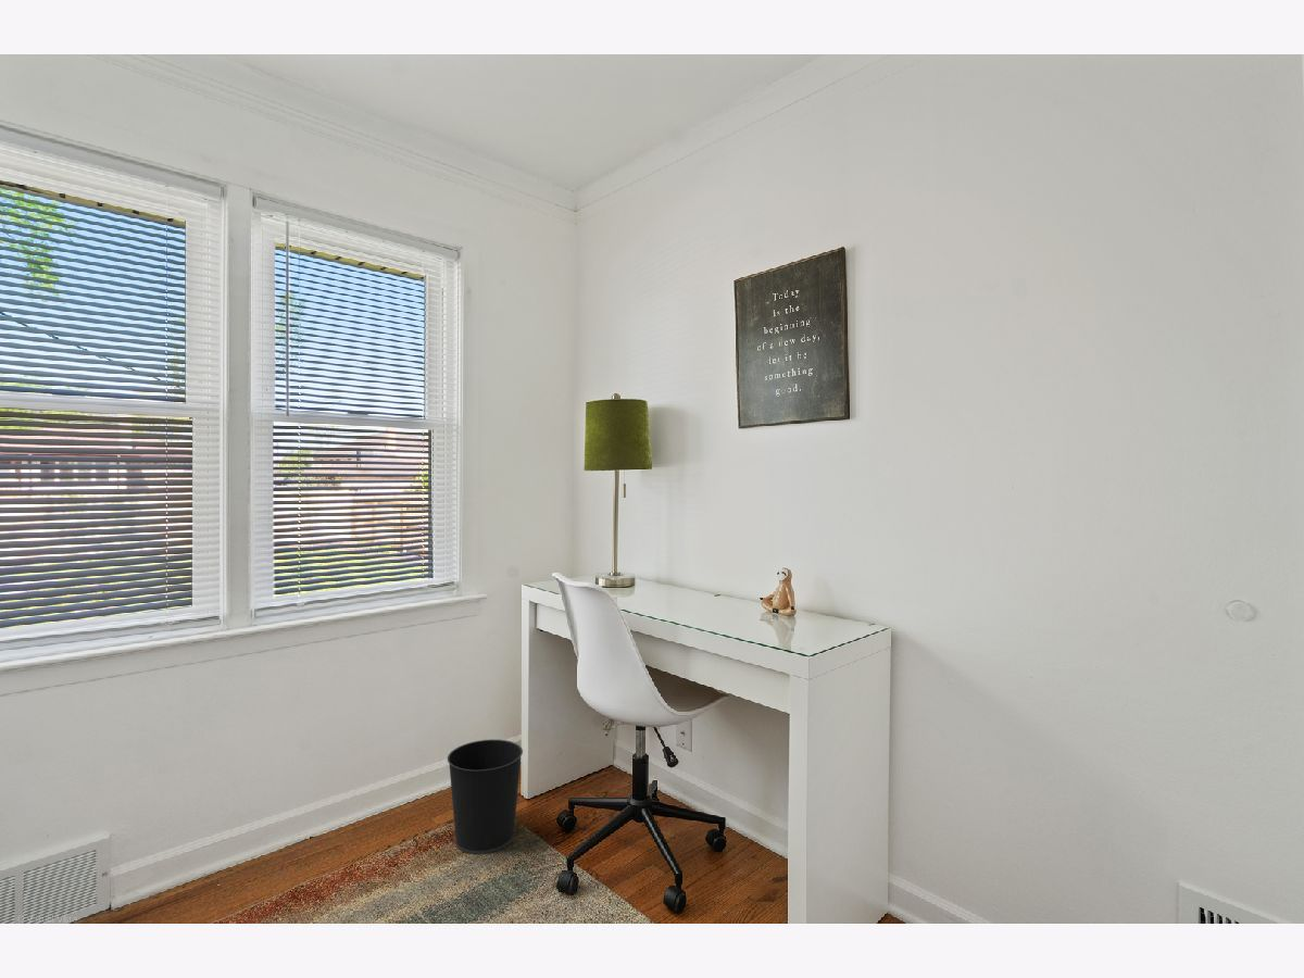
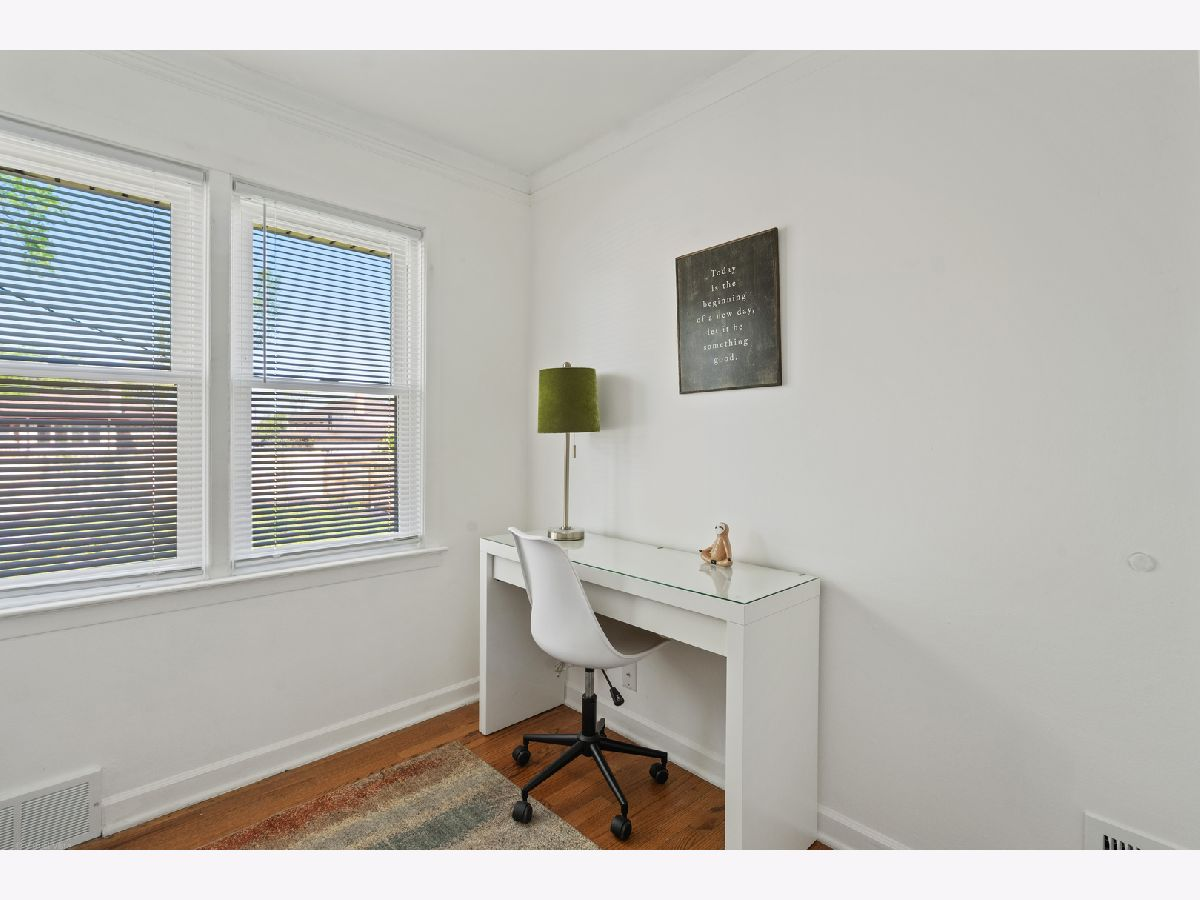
- wastebasket (485, 795)
